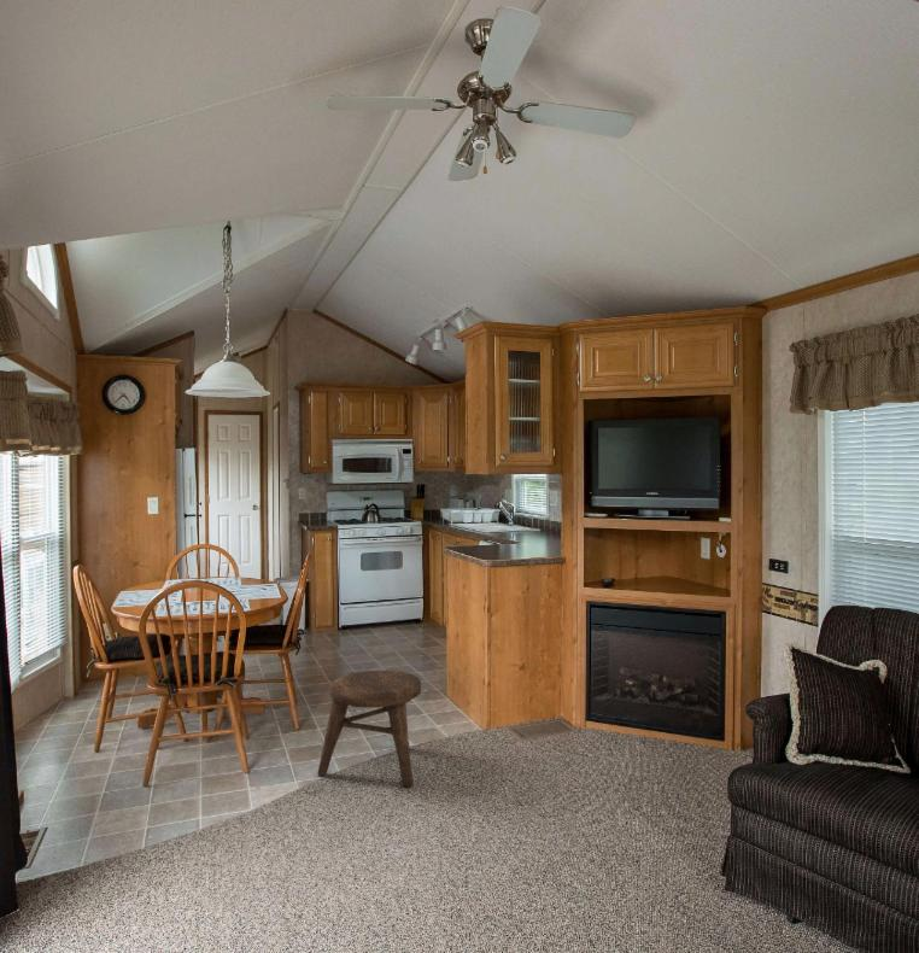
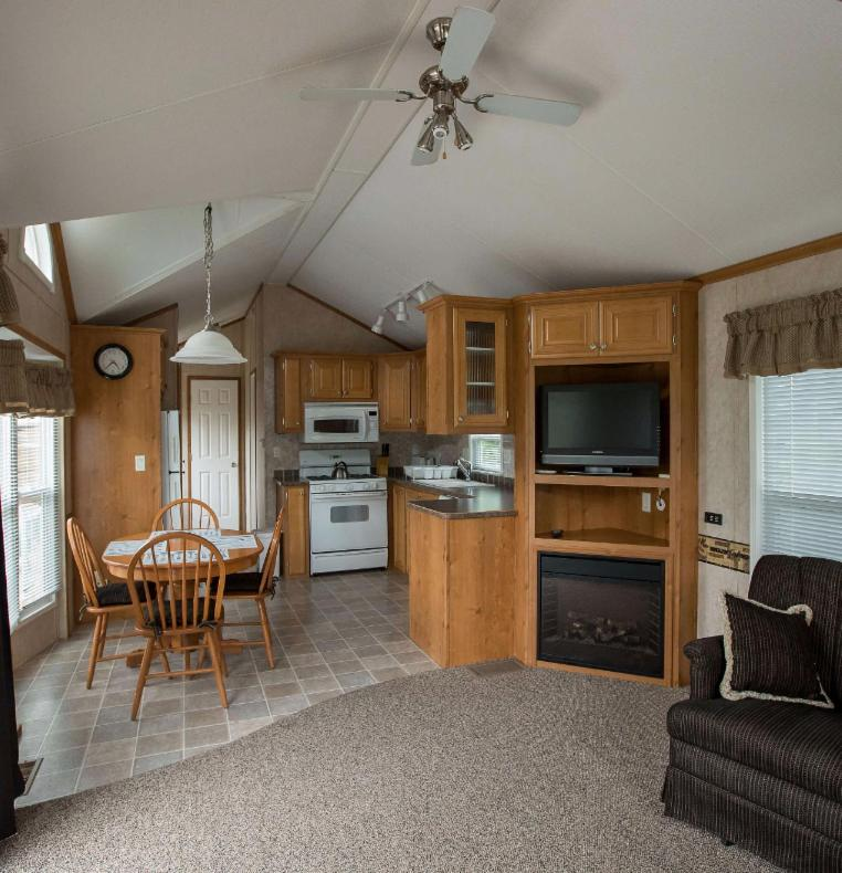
- stool (379, 726)
